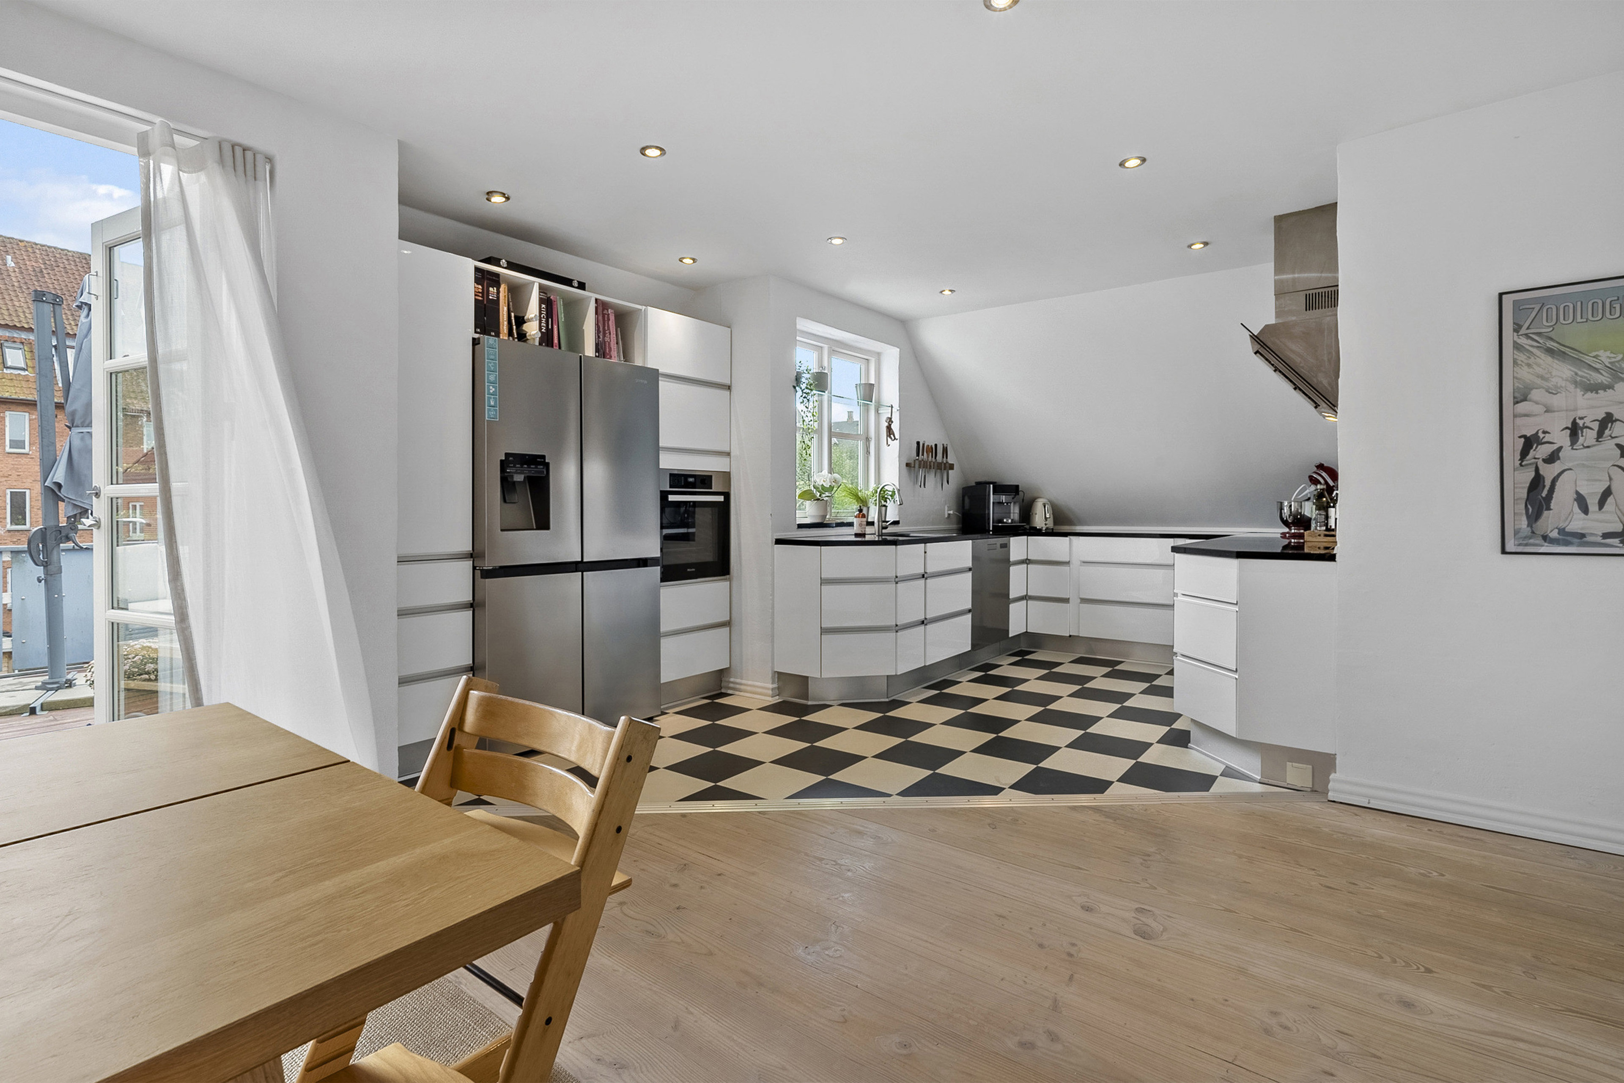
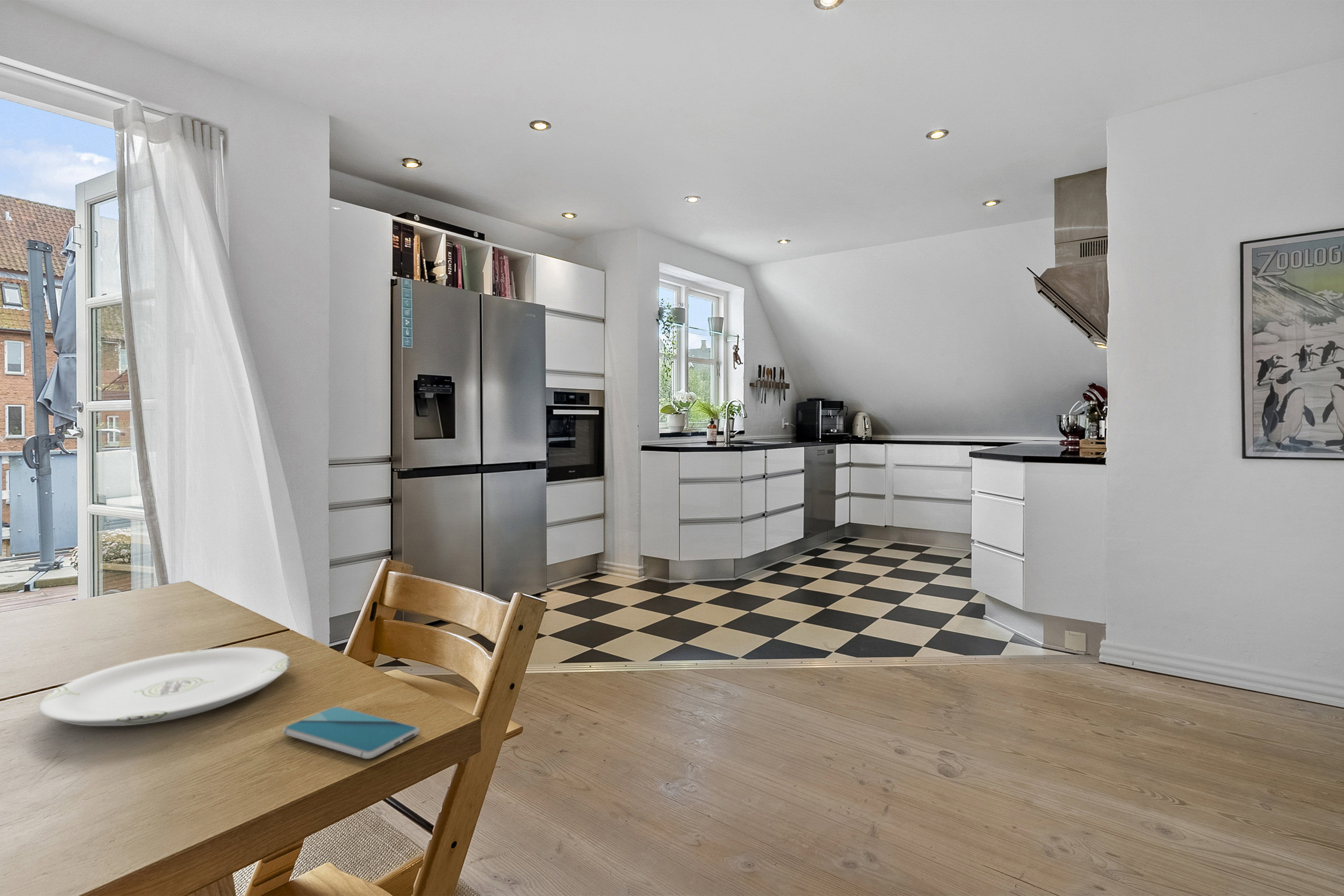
+ plate (176, 686)
+ smartphone (351, 730)
